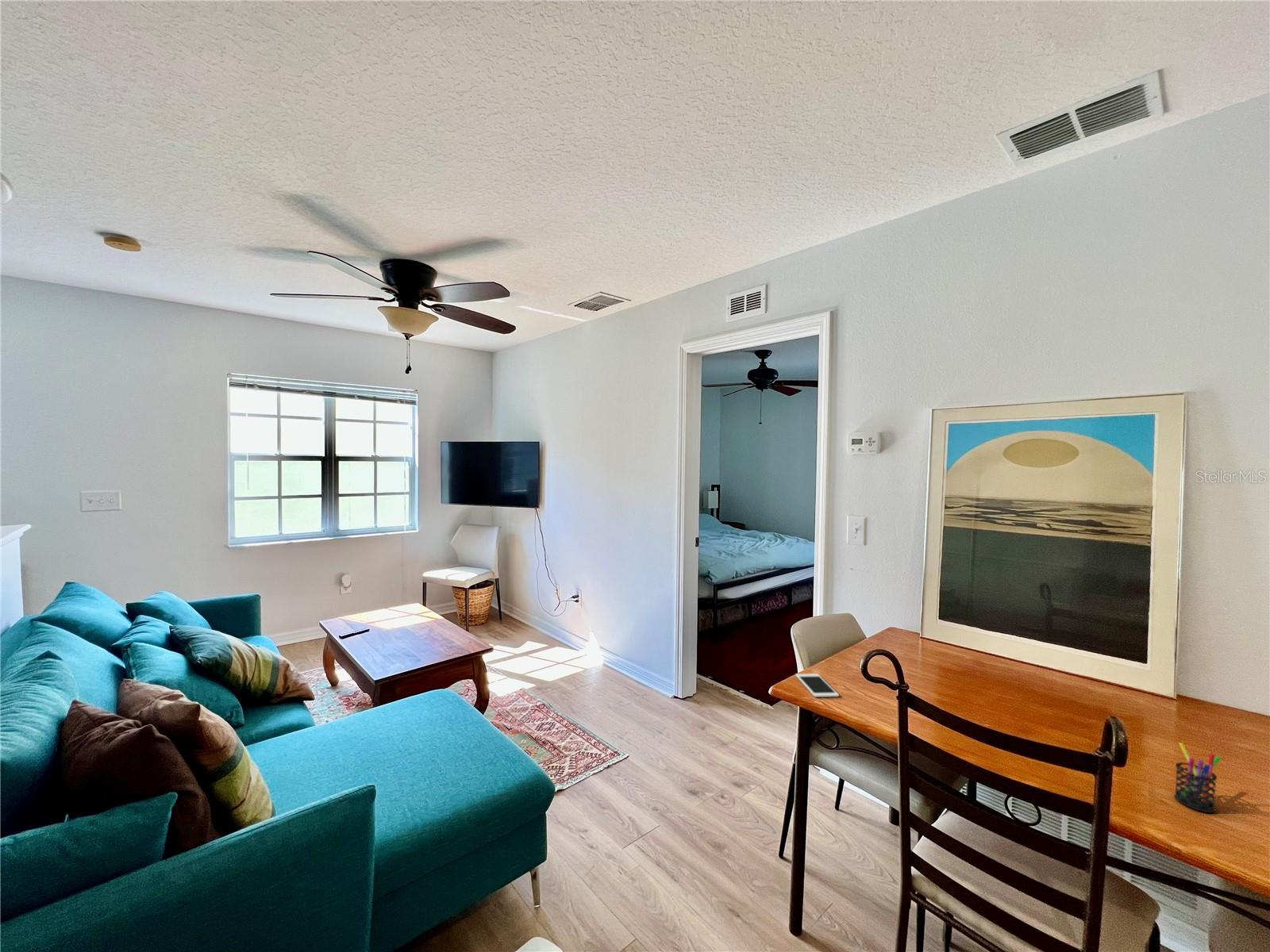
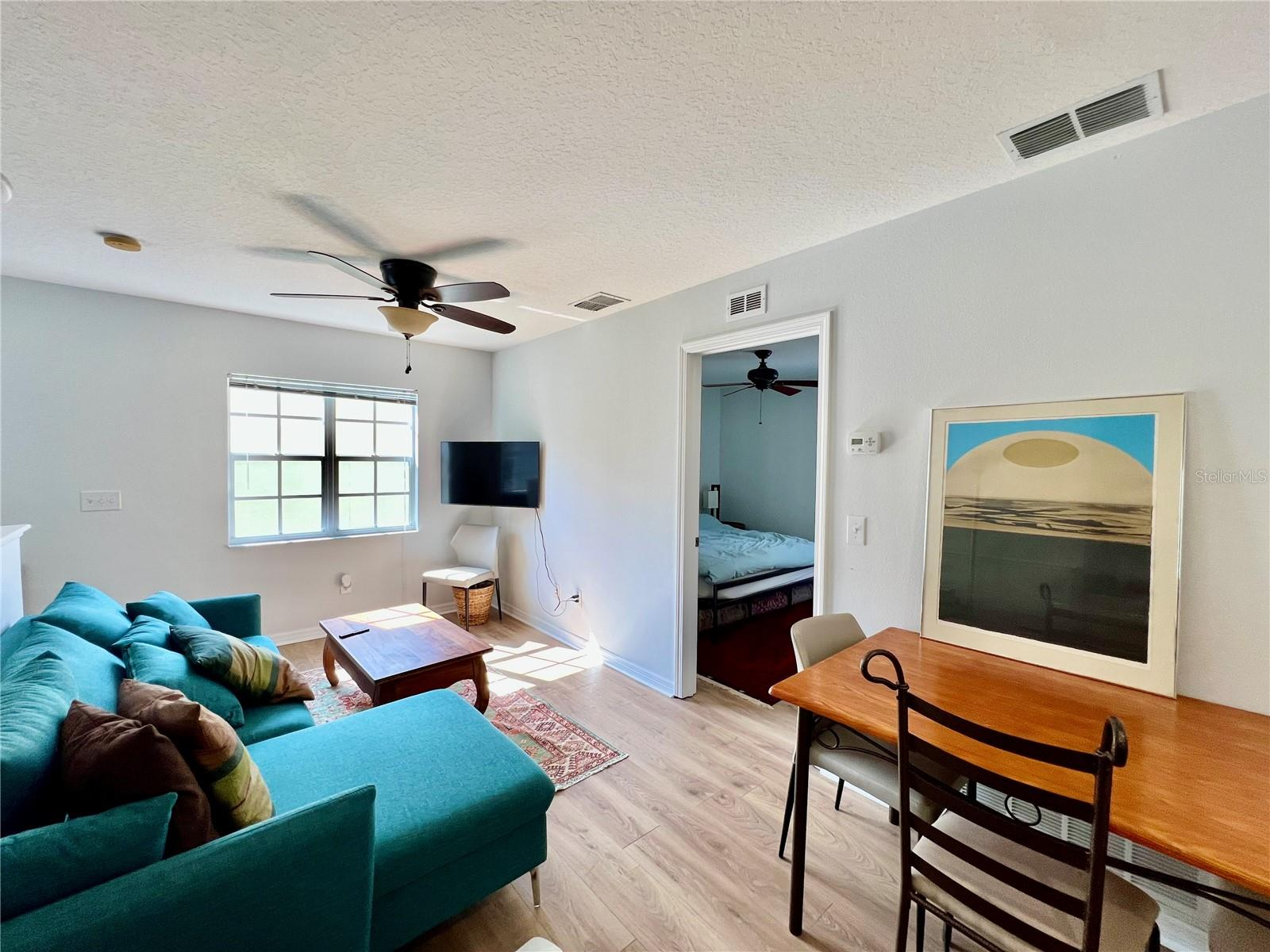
- pen holder (1201, 776)
- cell phone (816, 685)
